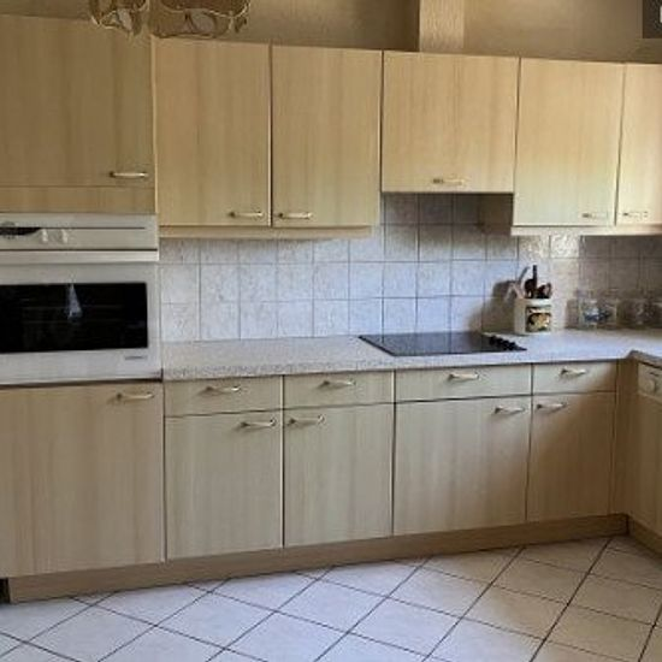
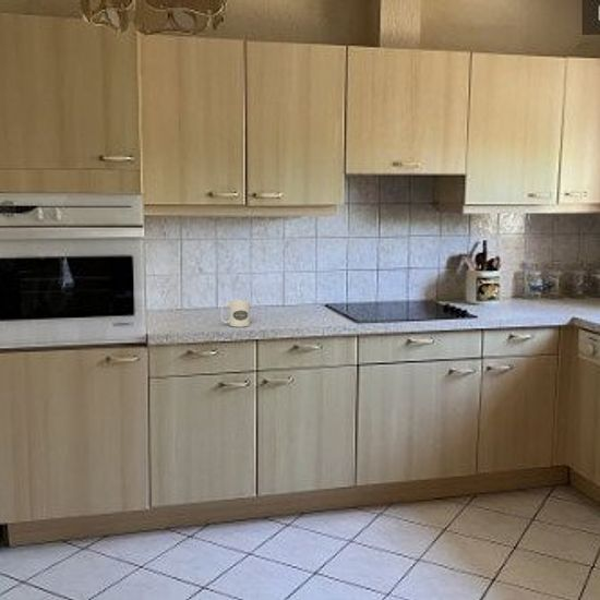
+ mug (235, 313)
